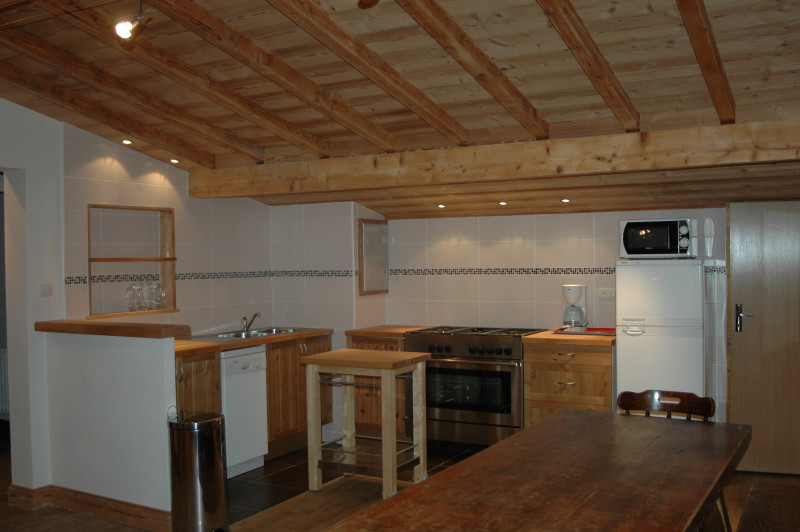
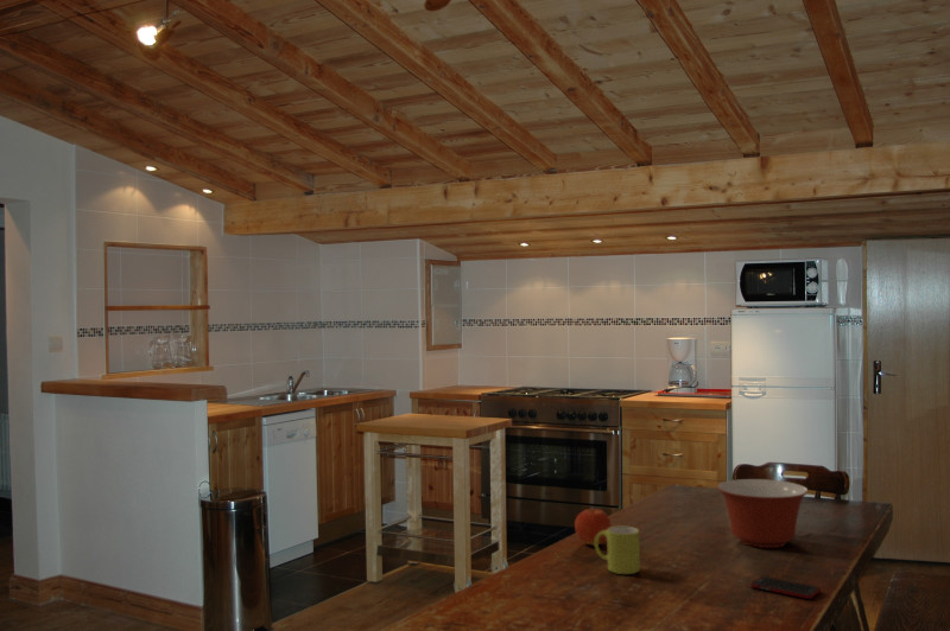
+ cell phone (785, 587)
+ mug (616, 549)
+ fruit (593, 527)
+ mixing bowl (762, 515)
